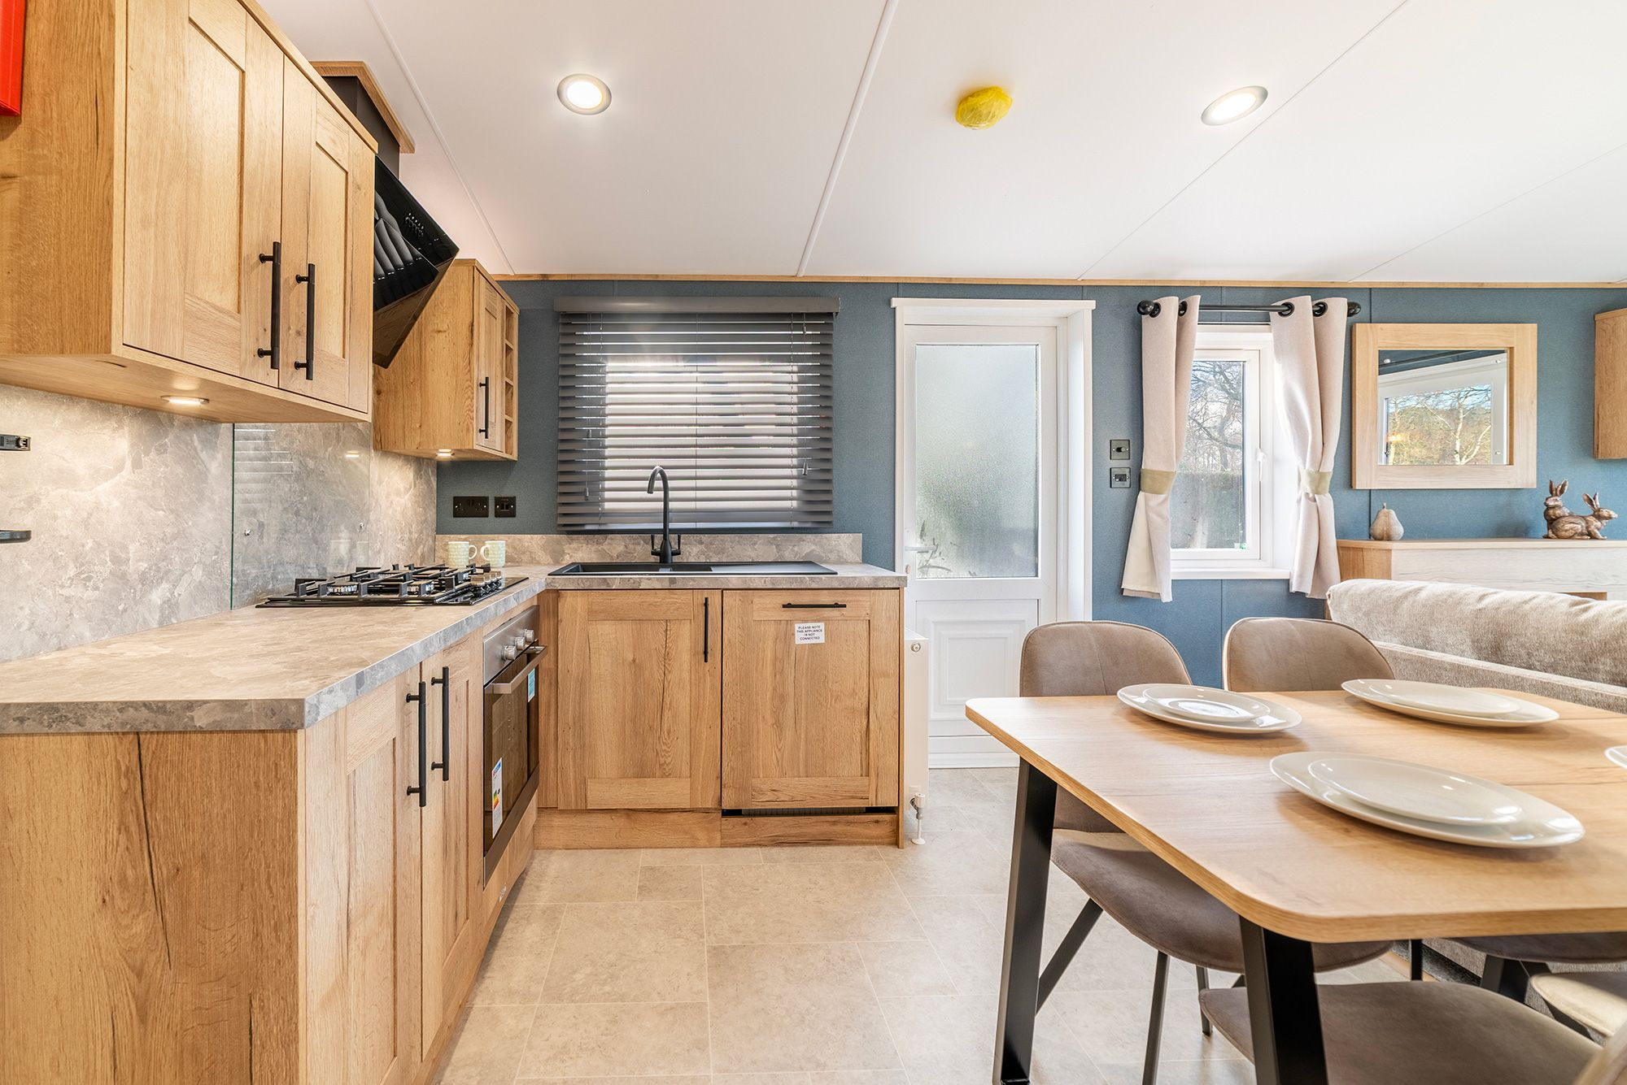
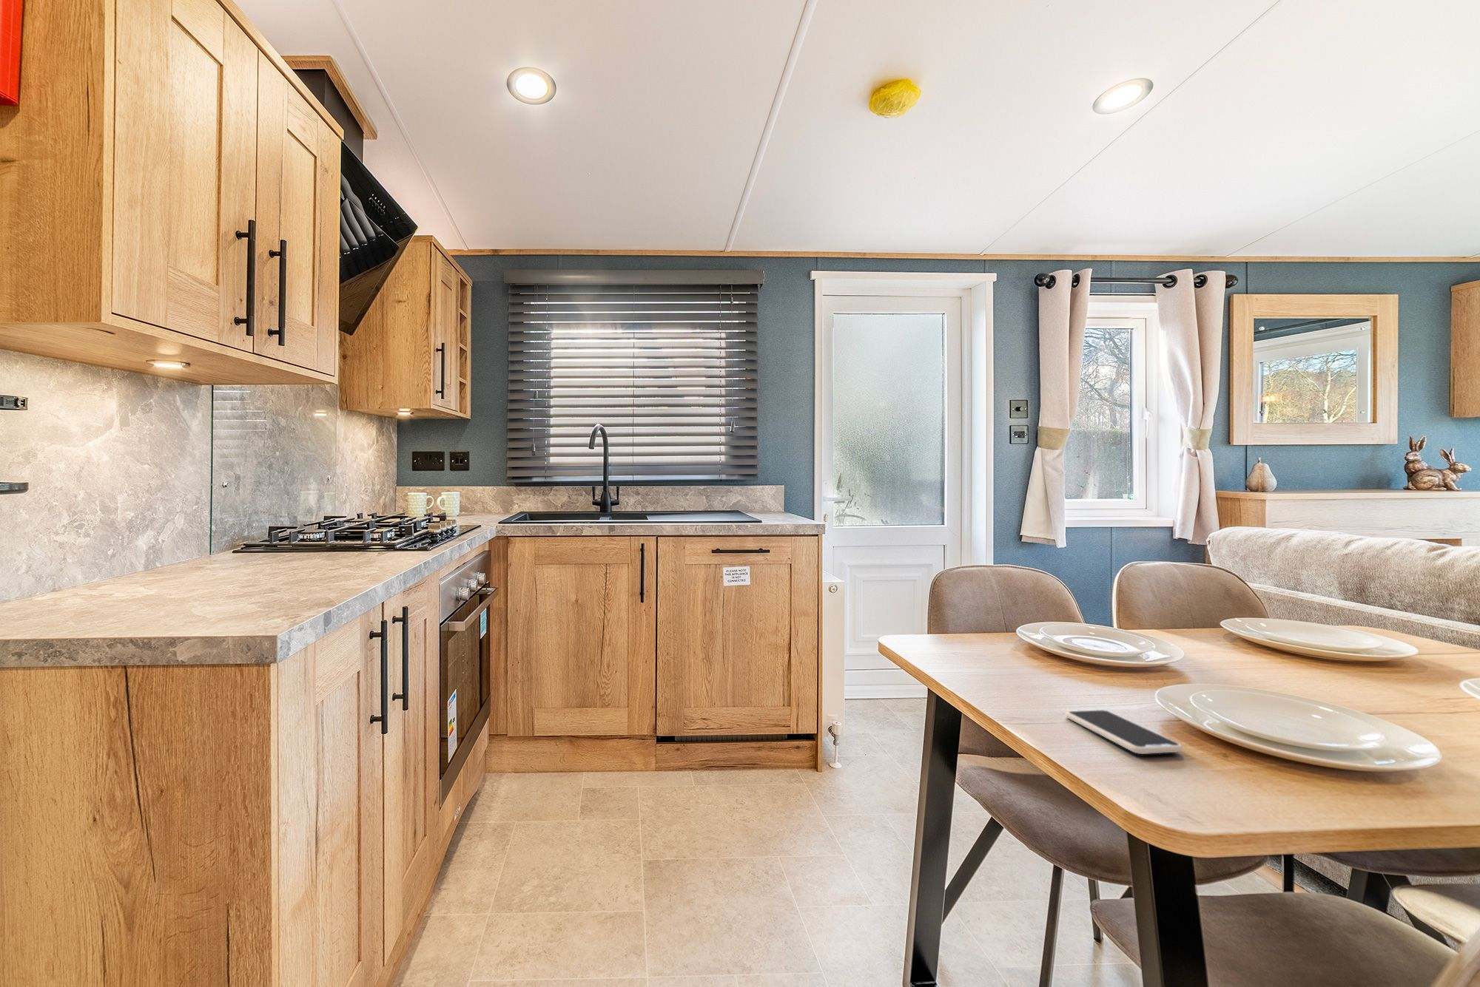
+ smartphone (1120, 729)
